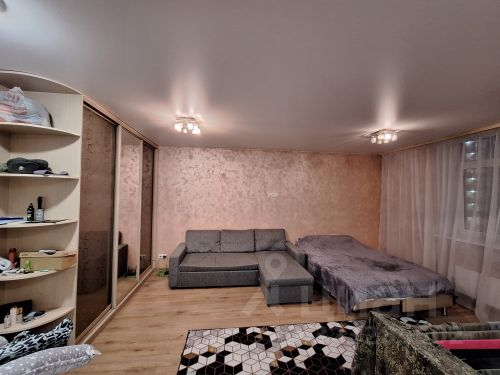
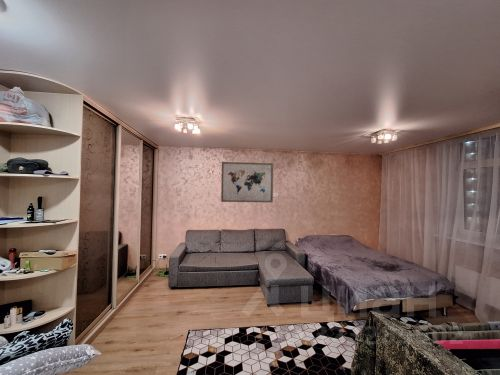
+ wall art (247, 182)
